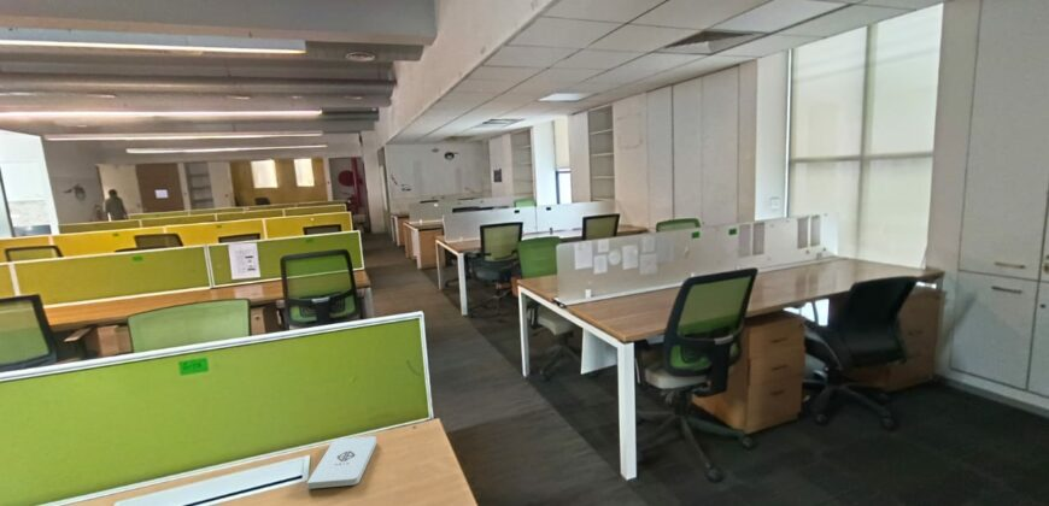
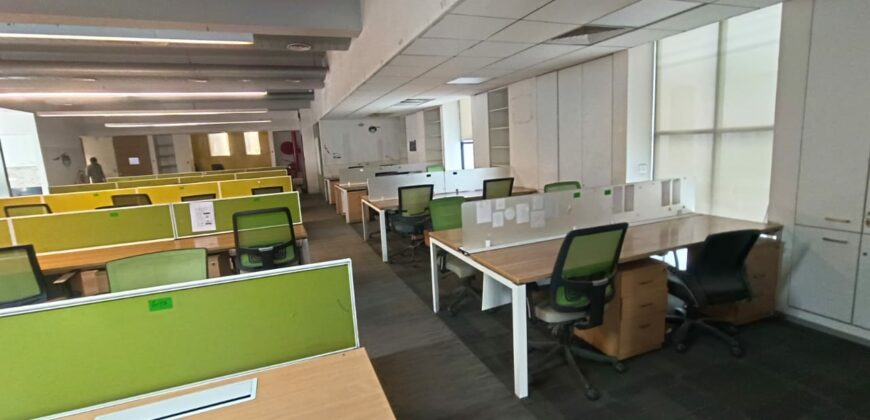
- notepad (345, 460)
